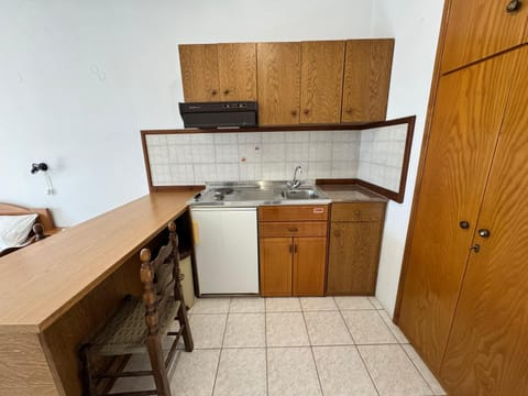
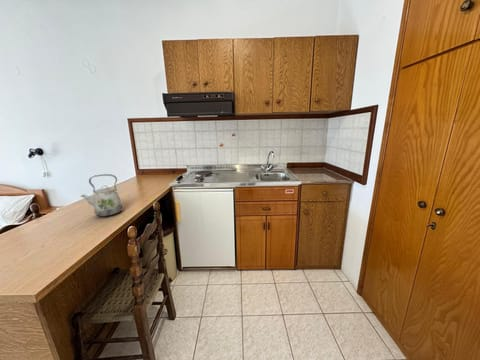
+ kettle (100, 195)
